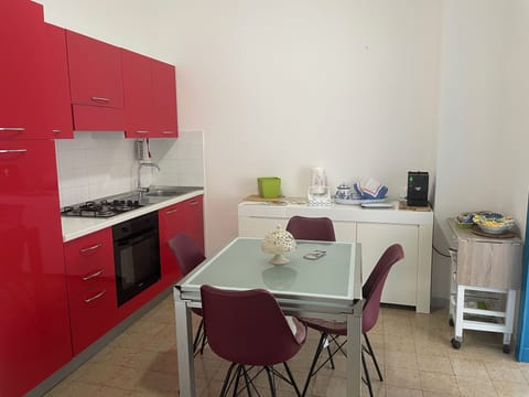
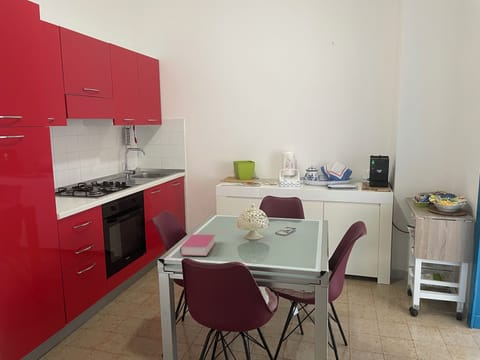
+ book (198, 244)
